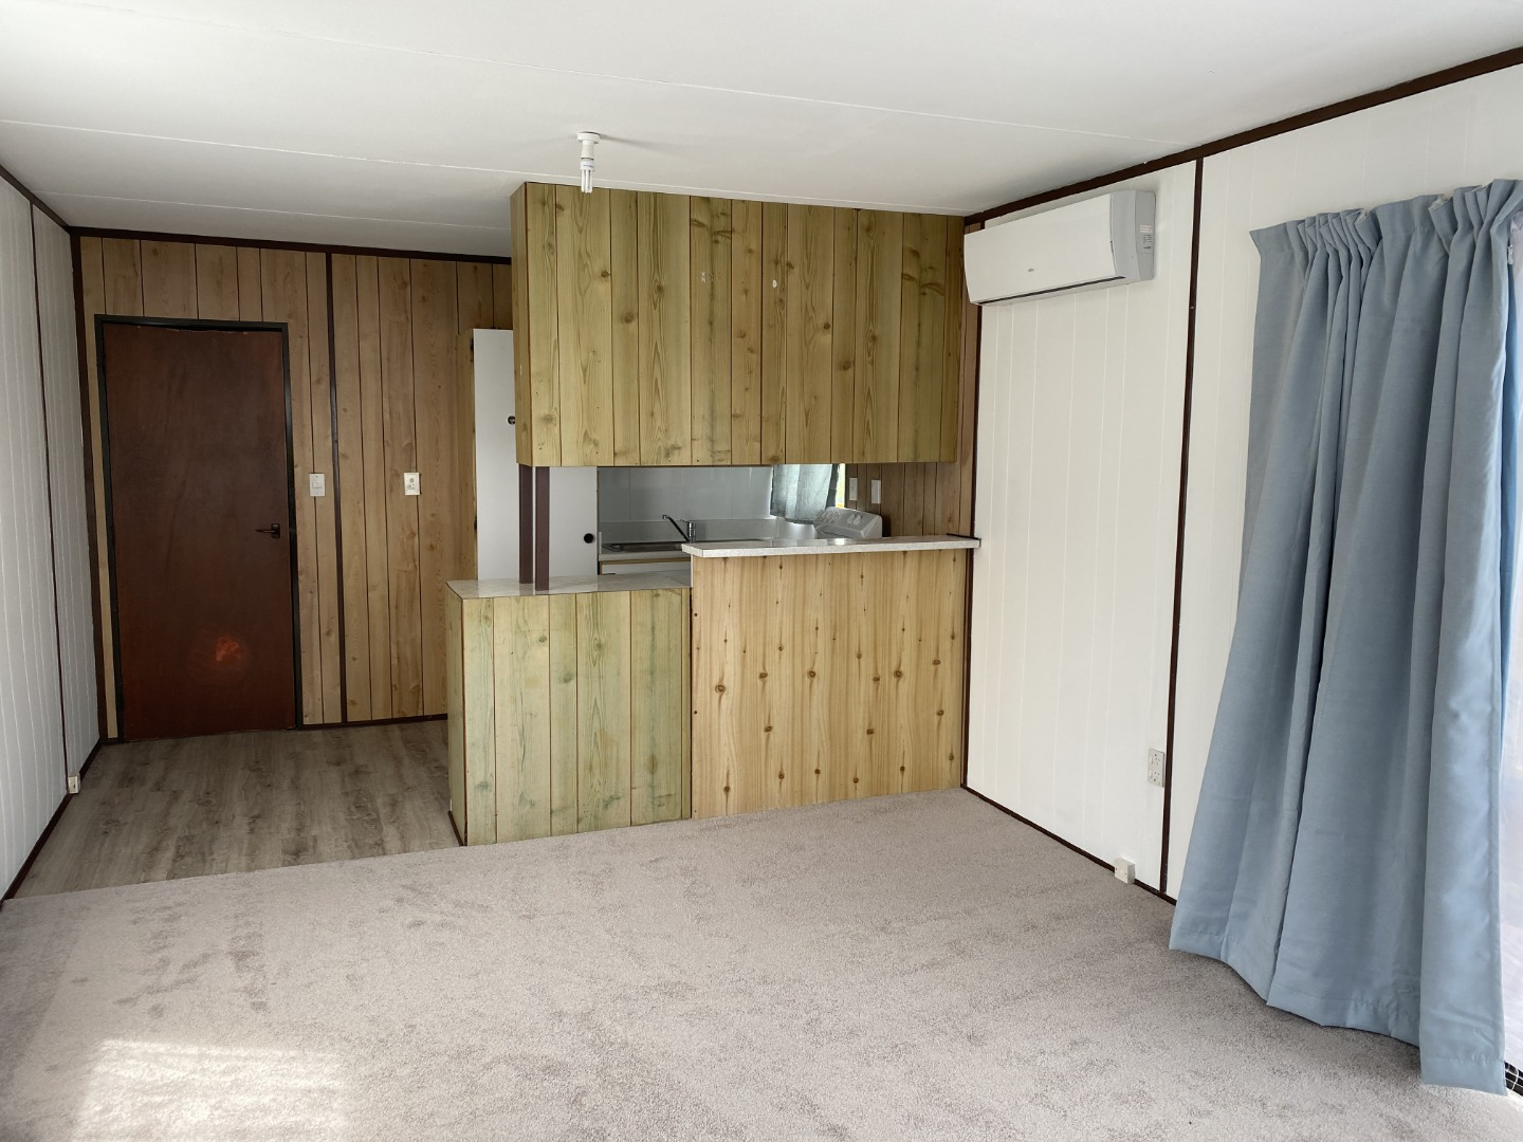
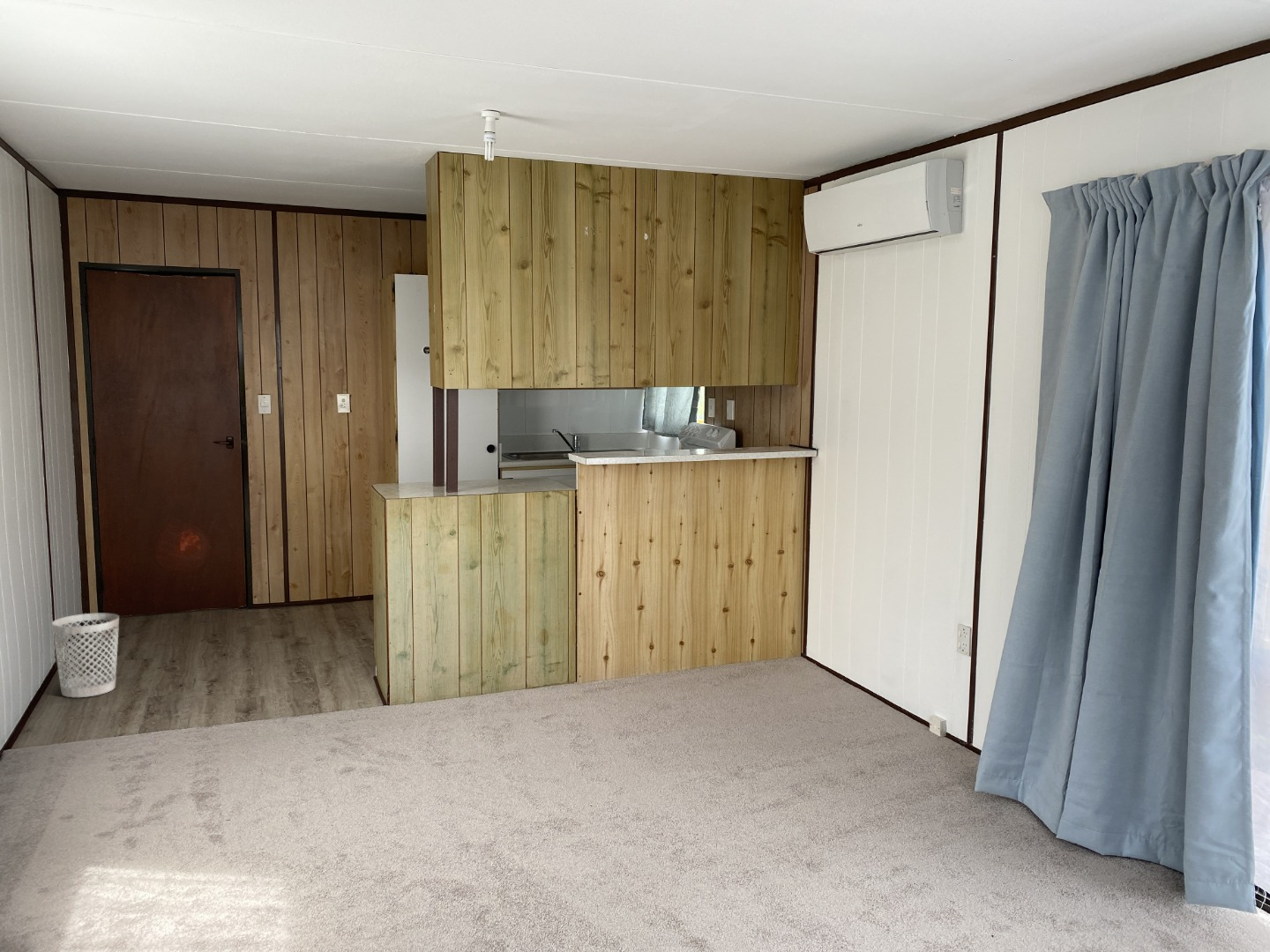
+ wastebasket (87, 656)
